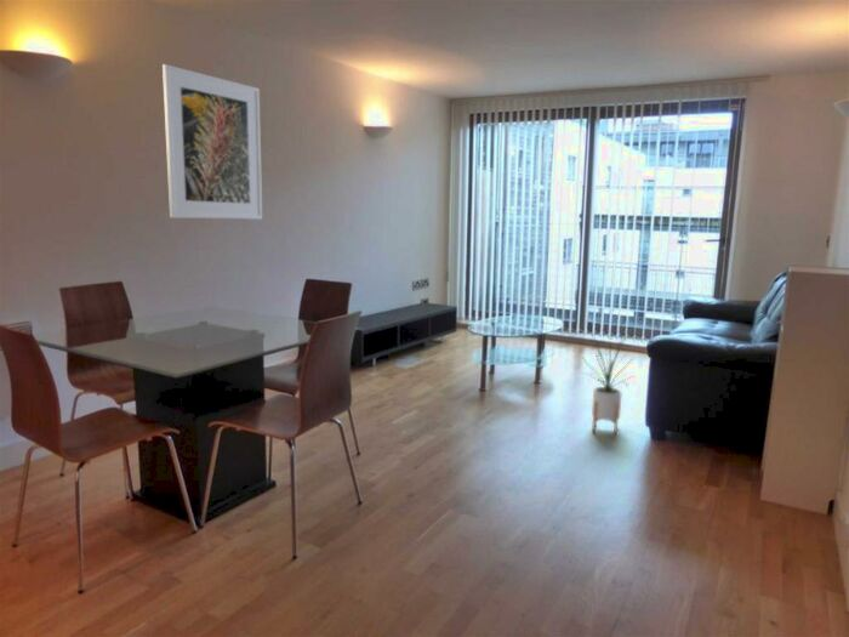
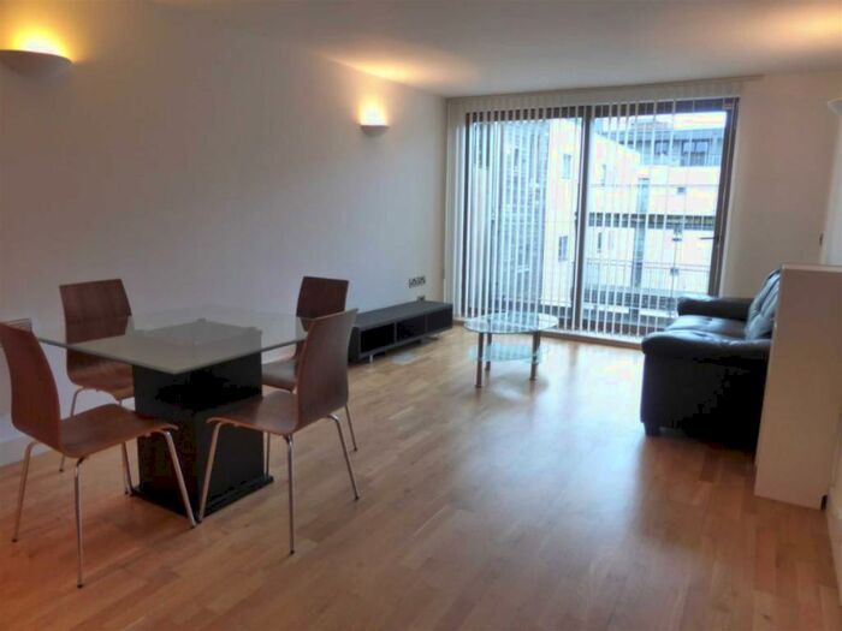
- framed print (217, 149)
- house plant (608, 377)
